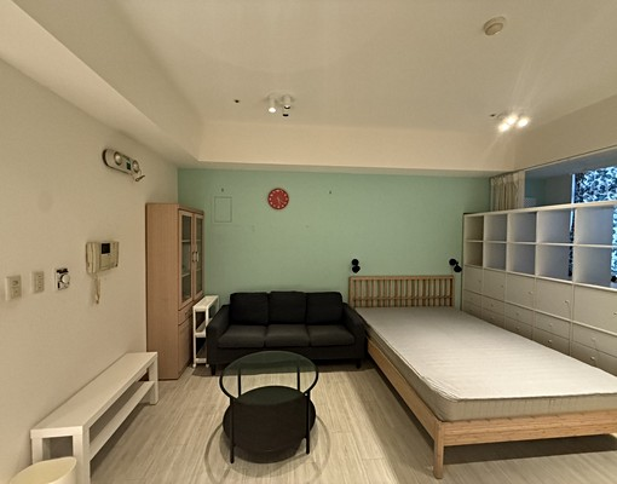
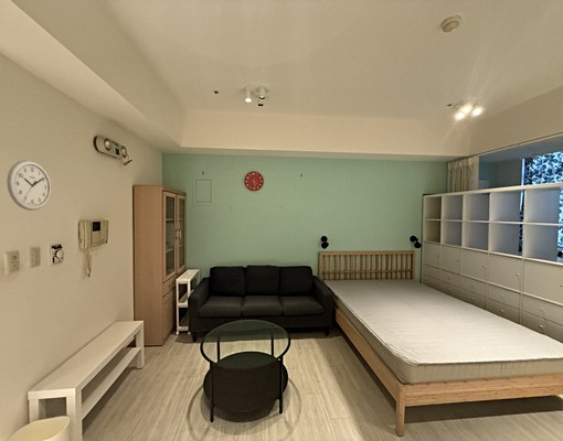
+ wall clock (32, 185)
